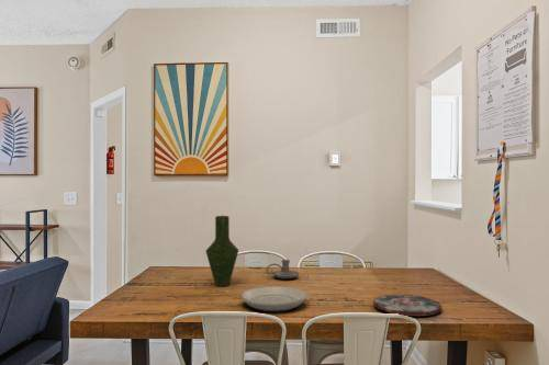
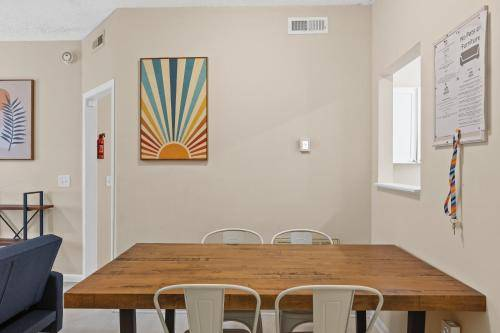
- plate (273, 299)
- vase (222, 250)
- candle holder (282, 269)
- plate (406, 304)
